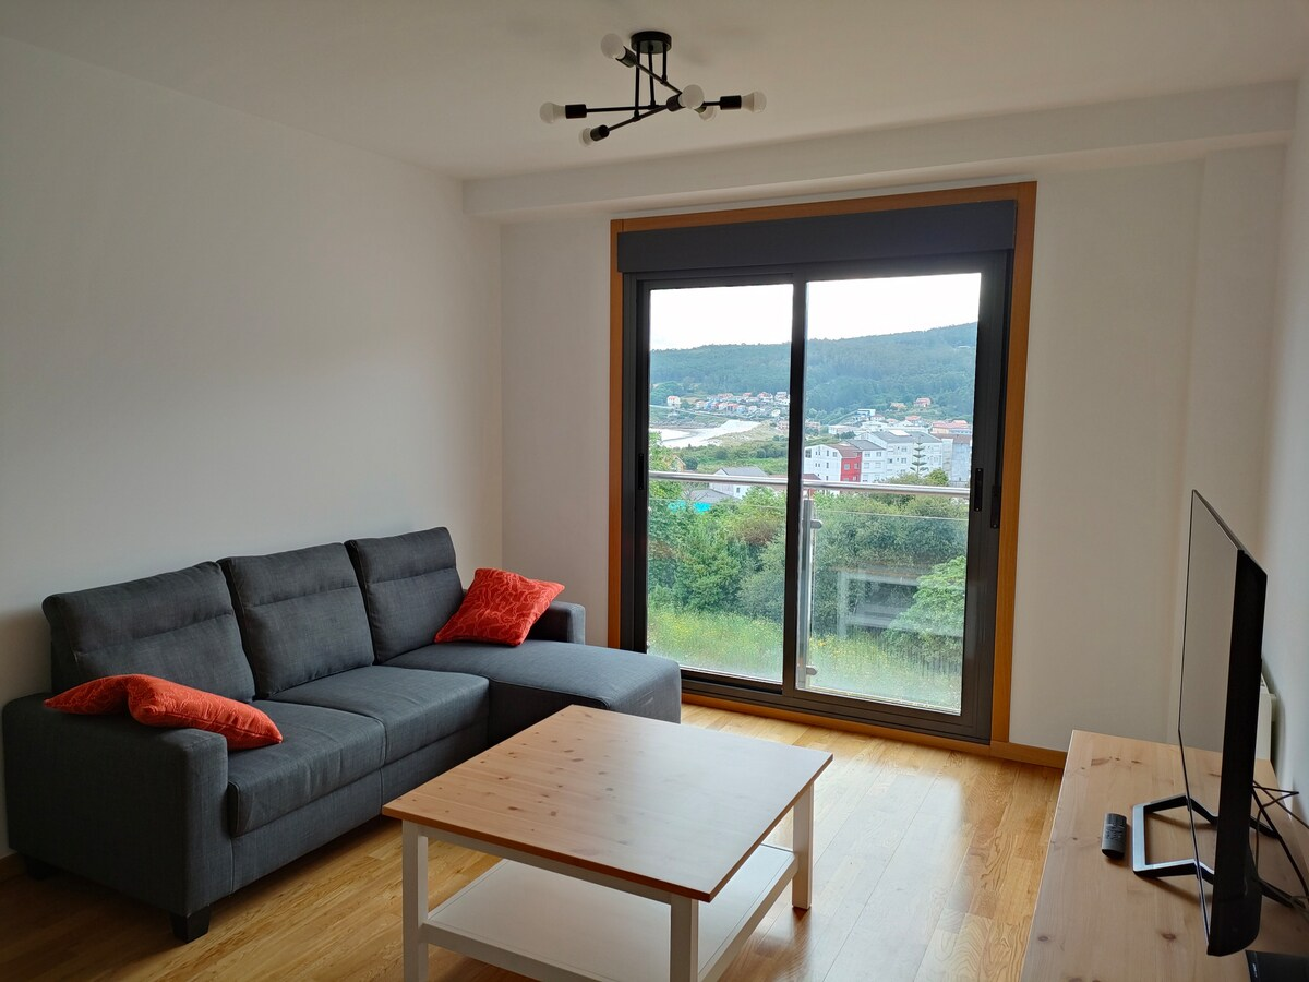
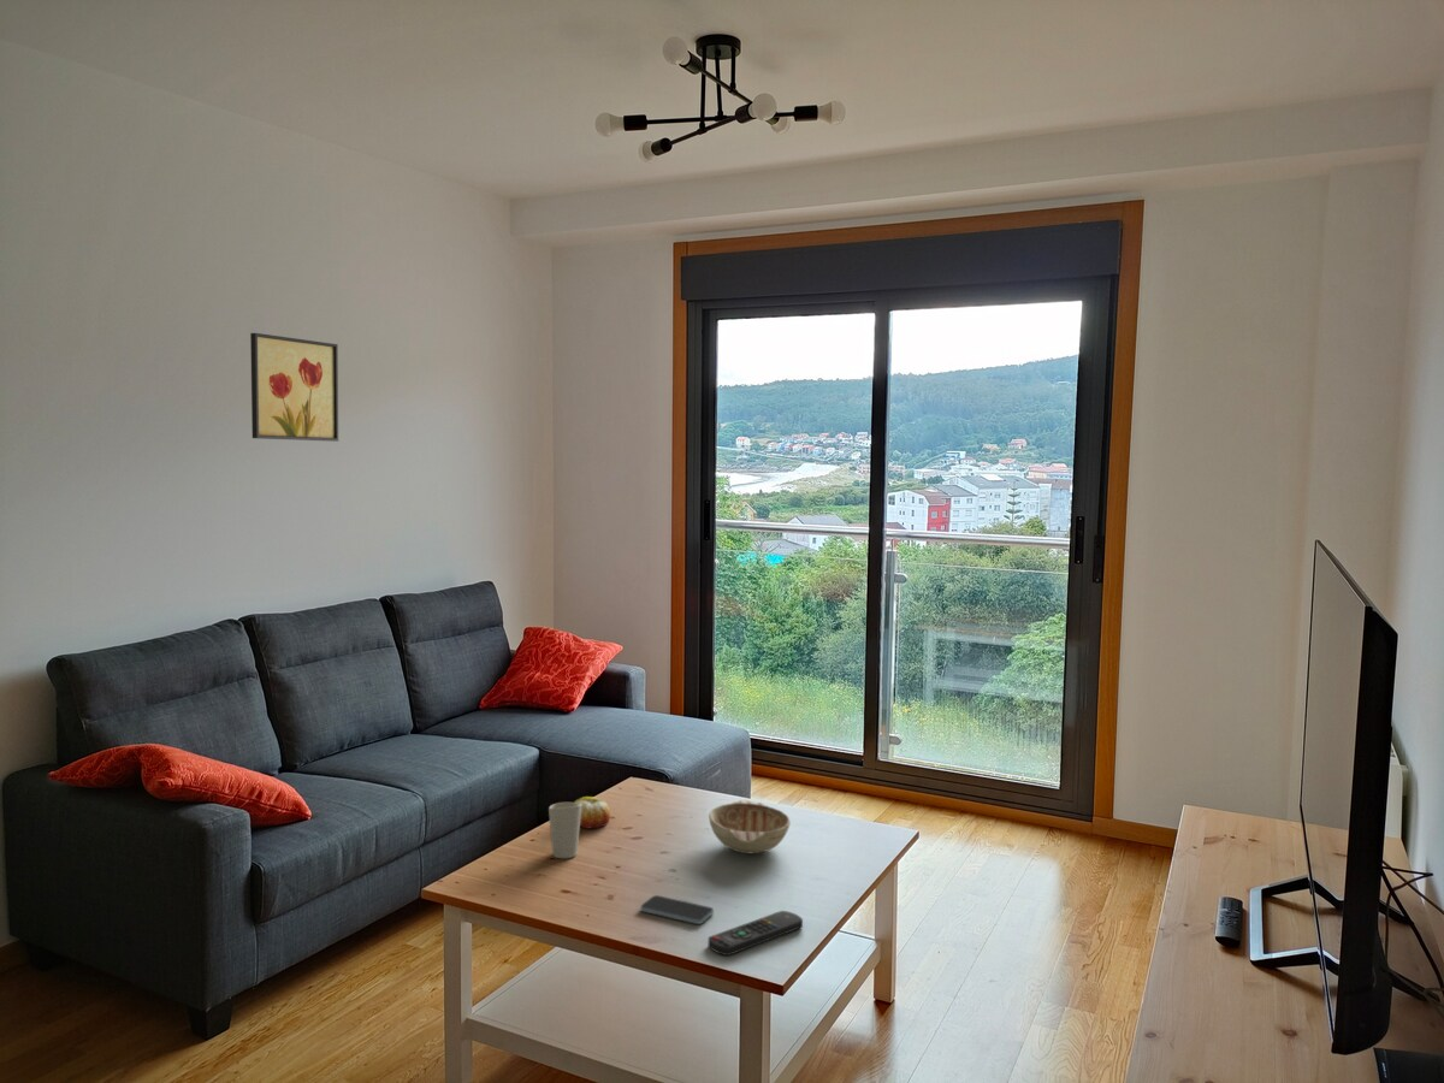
+ fruit (590, 811)
+ cup (564, 828)
+ smartphone (676, 909)
+ wall art (295, 389)
+ remote control (756, 931)
+ decorative bowl (748, 832)
